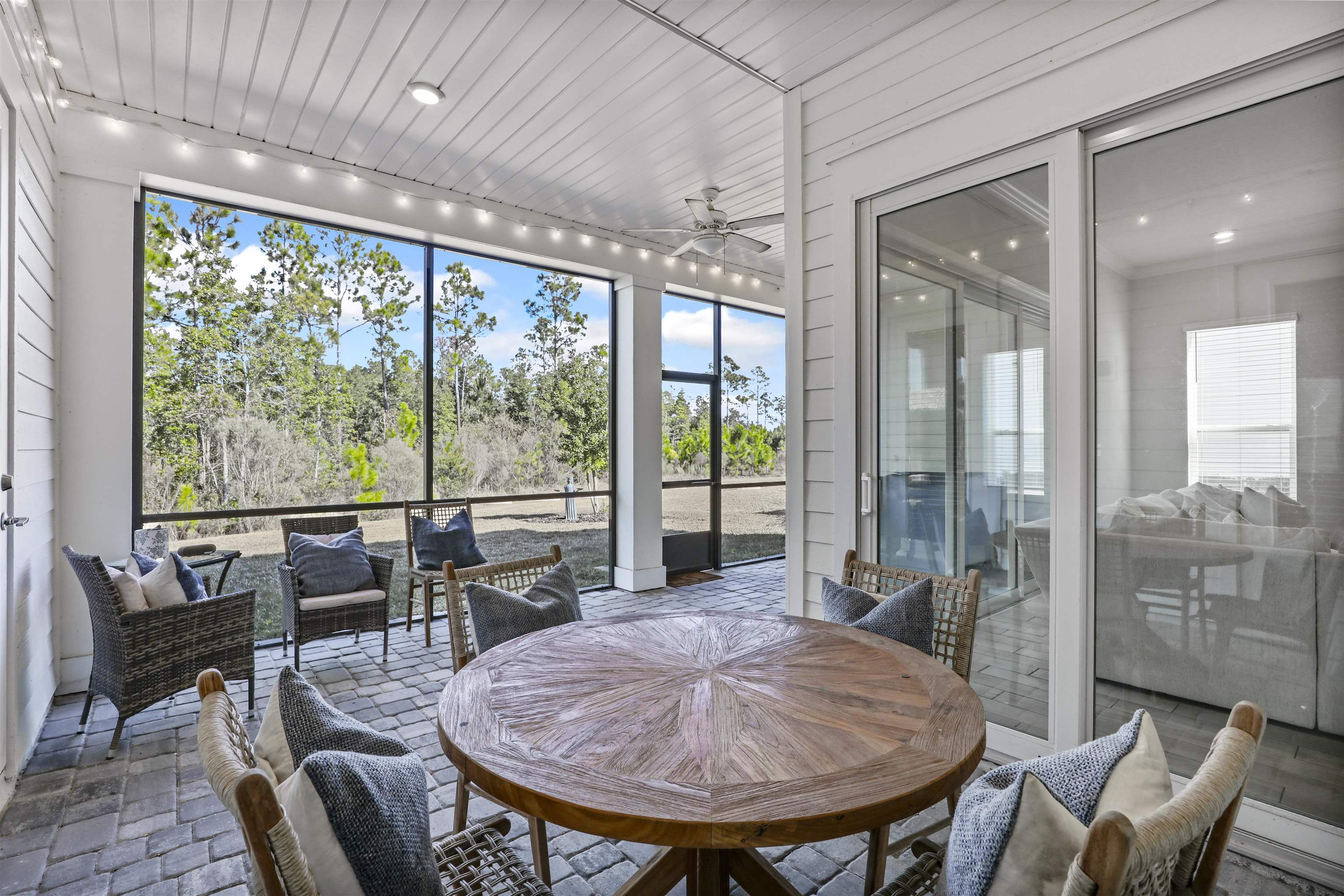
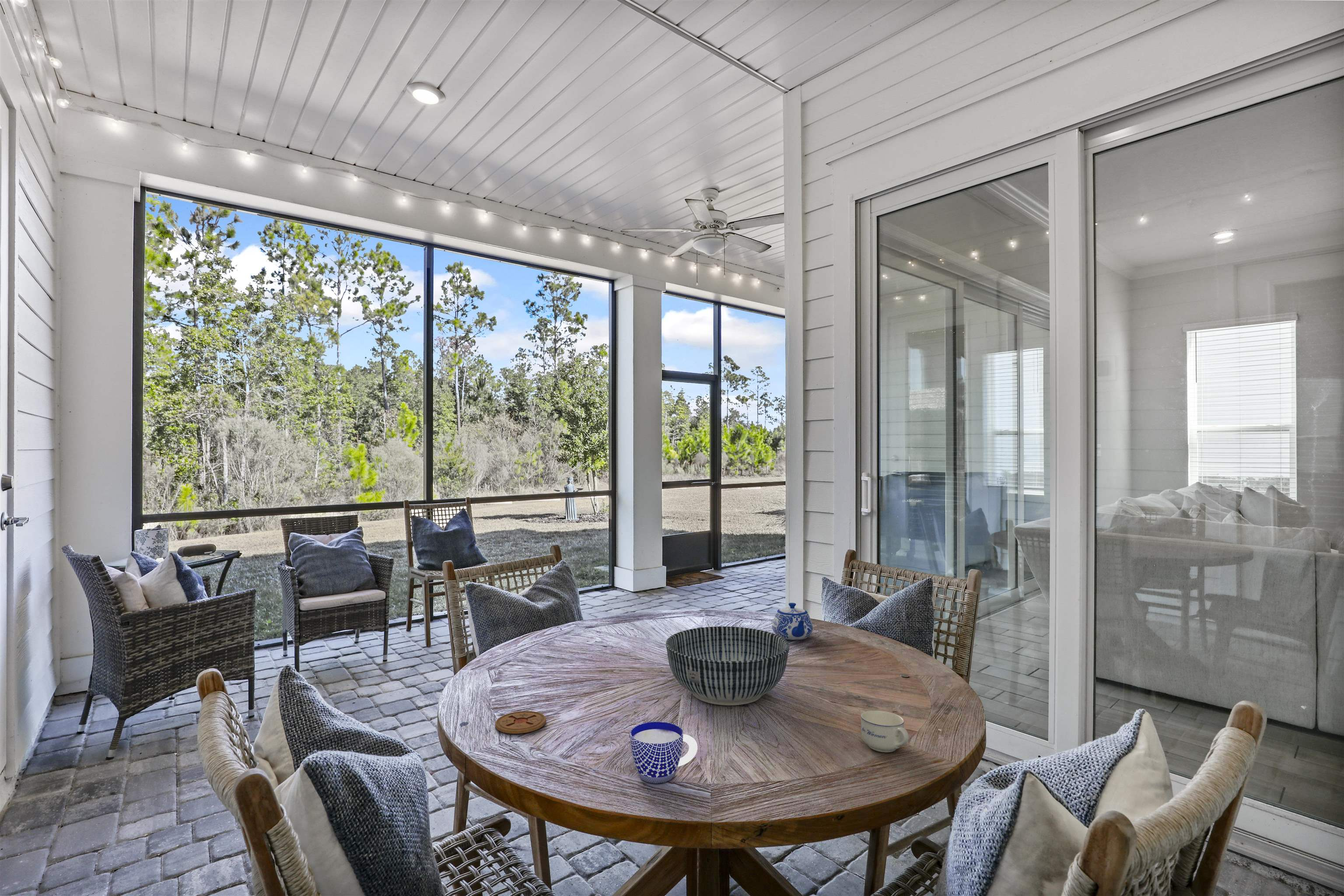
+ teapot (793, 620)
+ cup (665, 752)
+ coaster (521, 722)
+ bowl (727, 667)
+ cup (886, 735)
